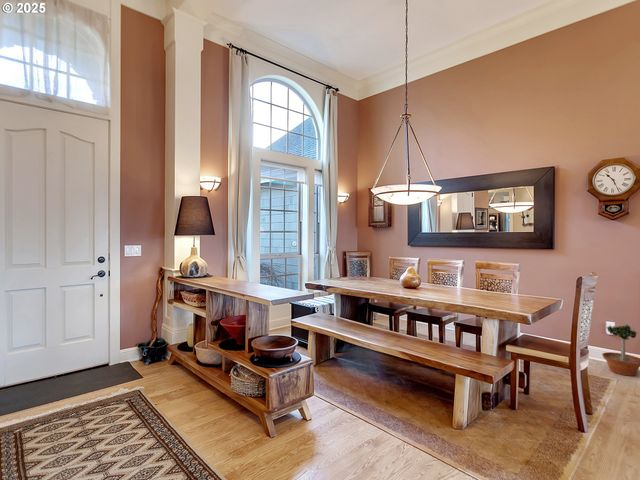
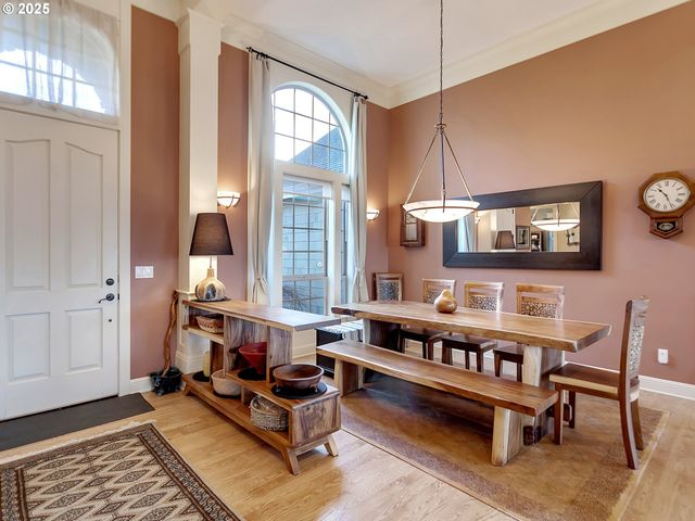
- potted tree (622, 345)
